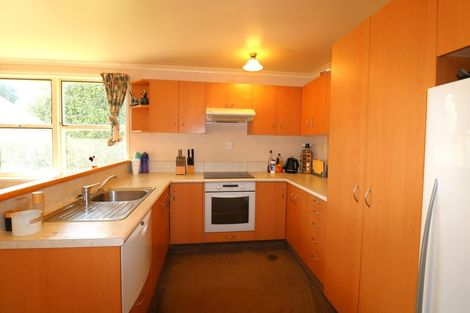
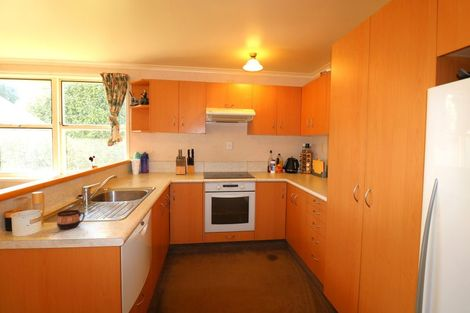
+ cup (69, 219)
